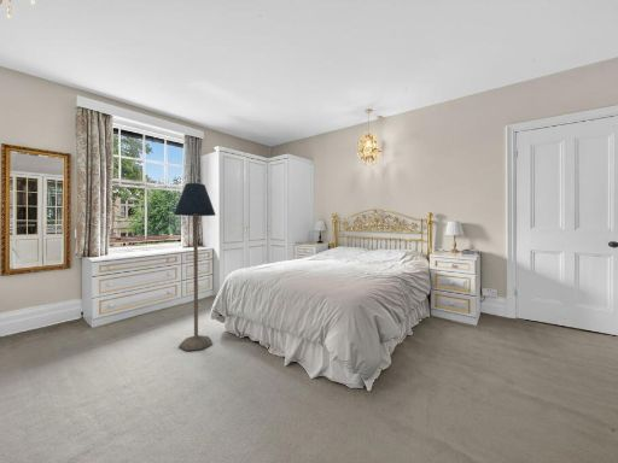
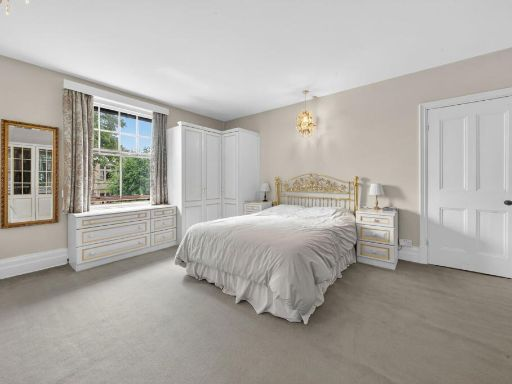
- floor lamp (196, 264)
